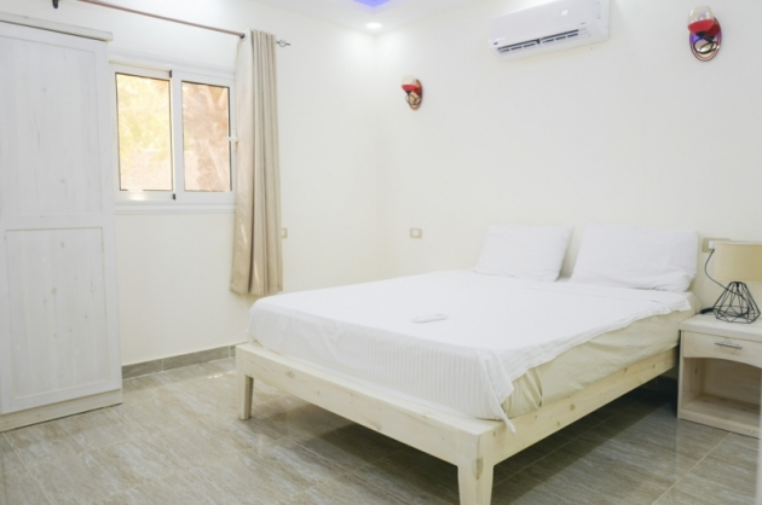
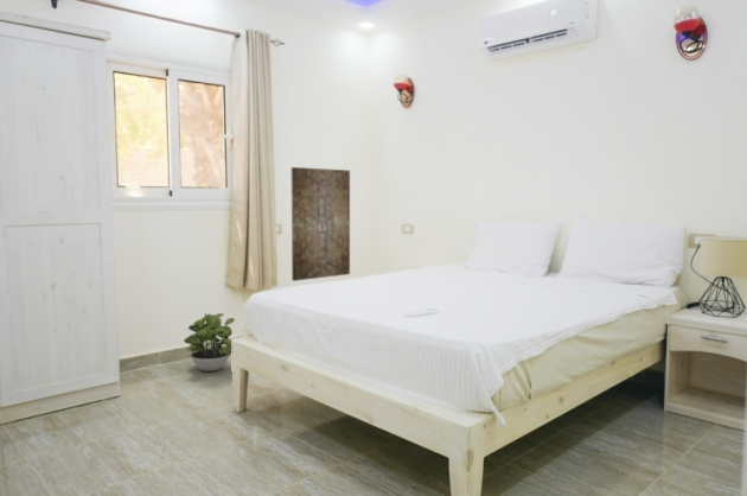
+ potted plant (209, 339)
+ wall art (321, 223)
